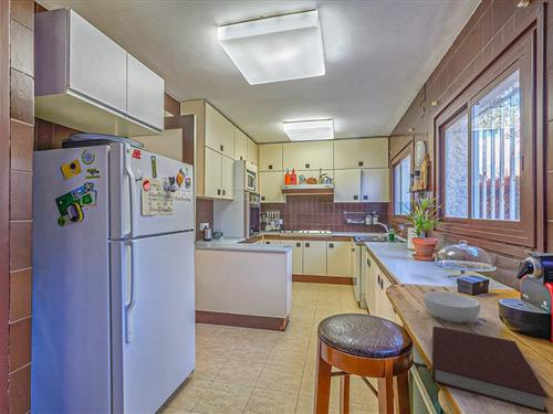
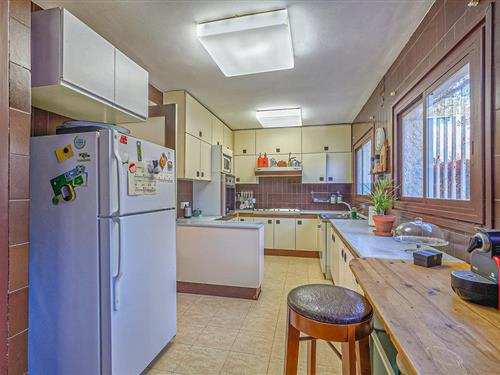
- notebook (477, 359)
- cereal bowl (450, 308)
